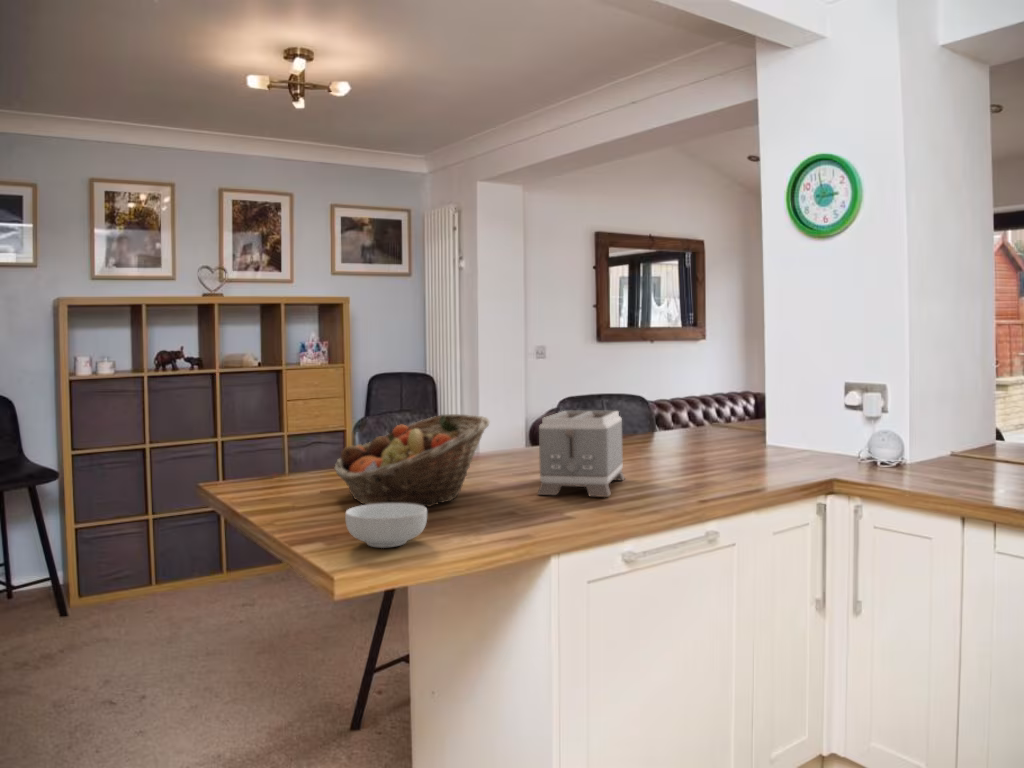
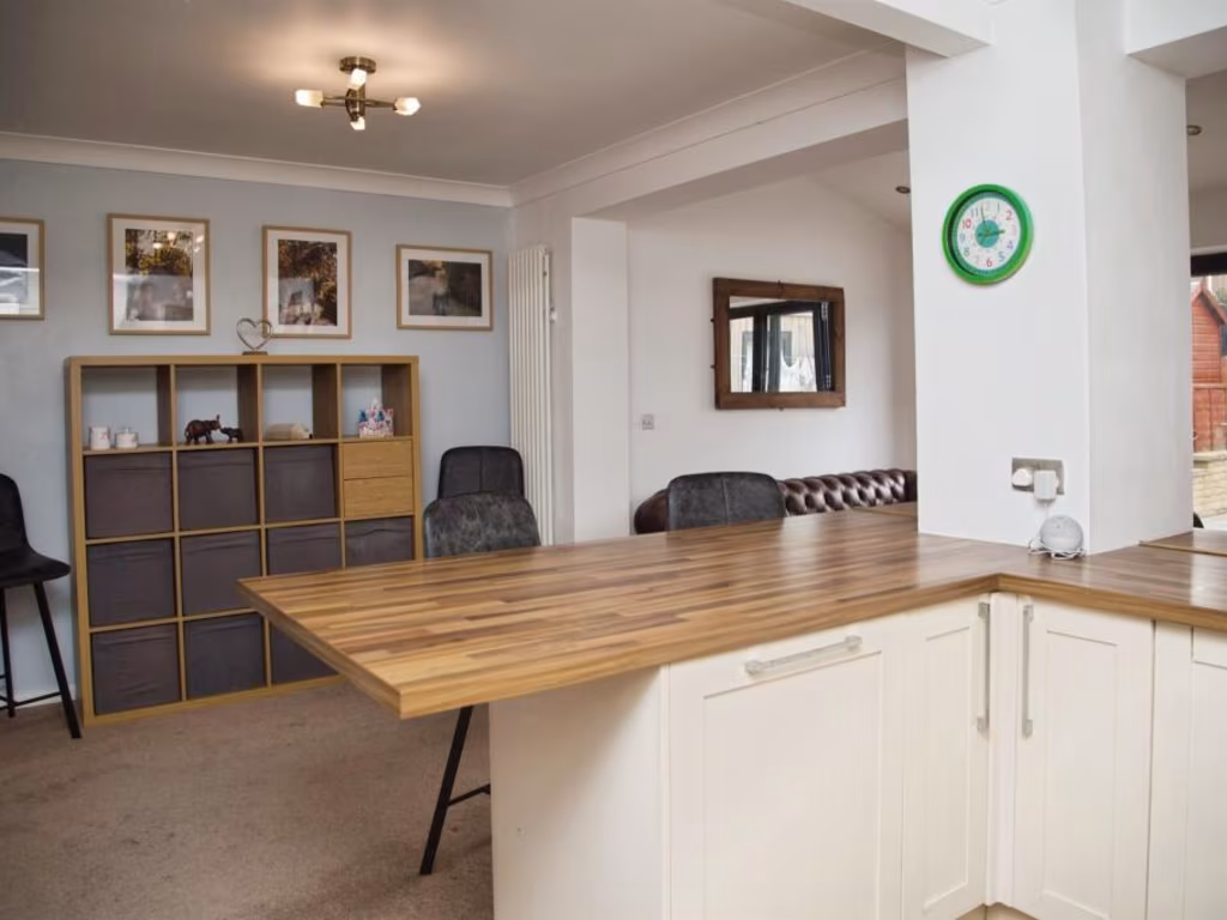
- fruit basket (412, 457)
- toaster (581, 450)
- cereal bowl (387, 526)
